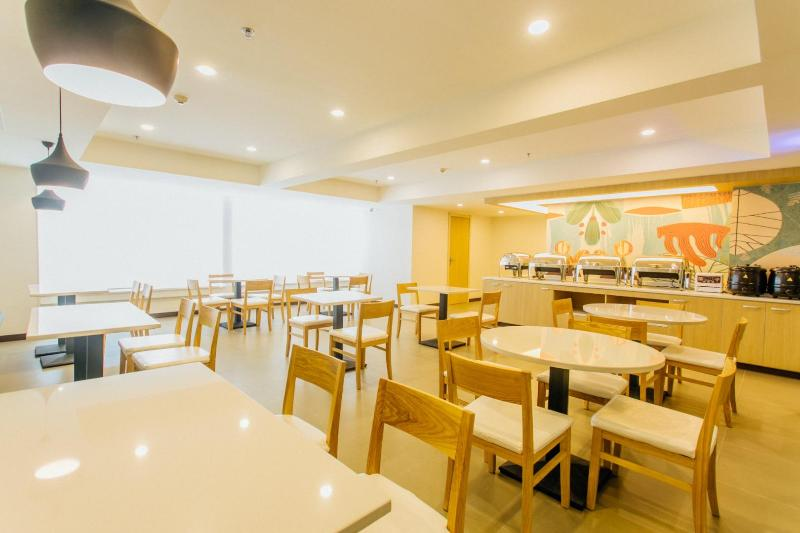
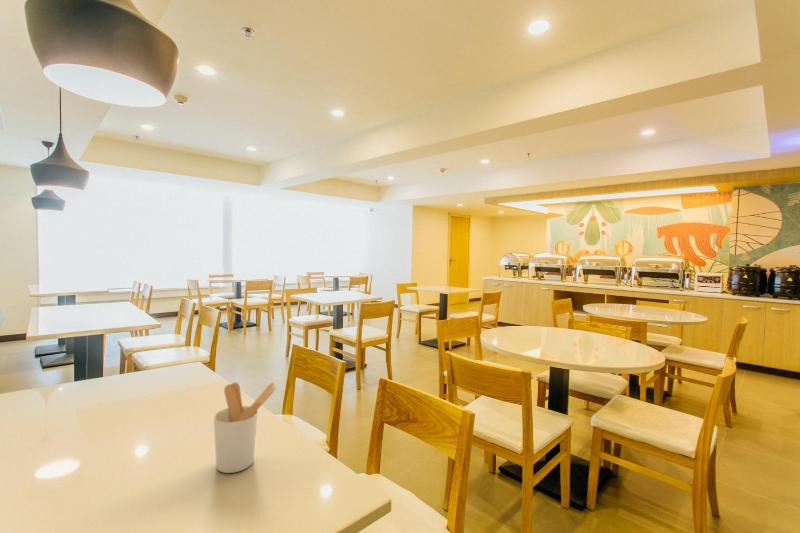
+ utensil holder (247, 423)
